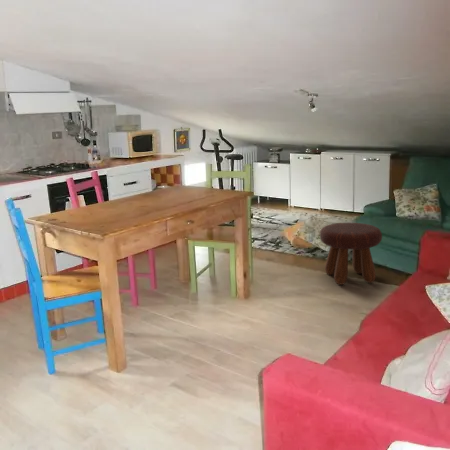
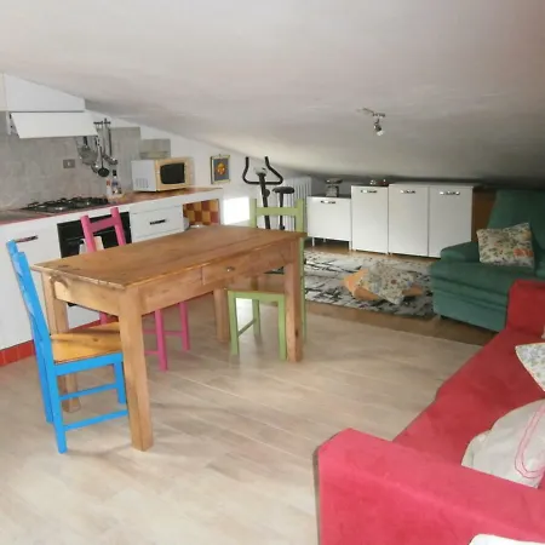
- footstool (347, 253)
